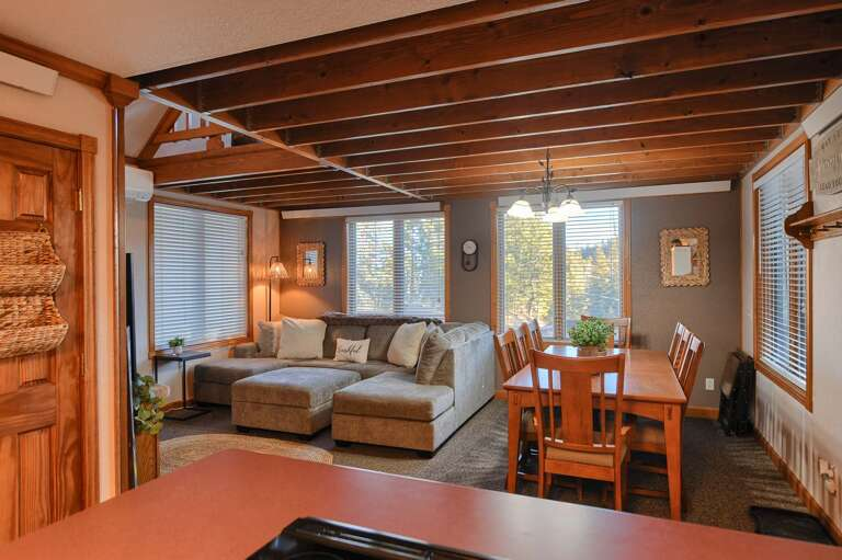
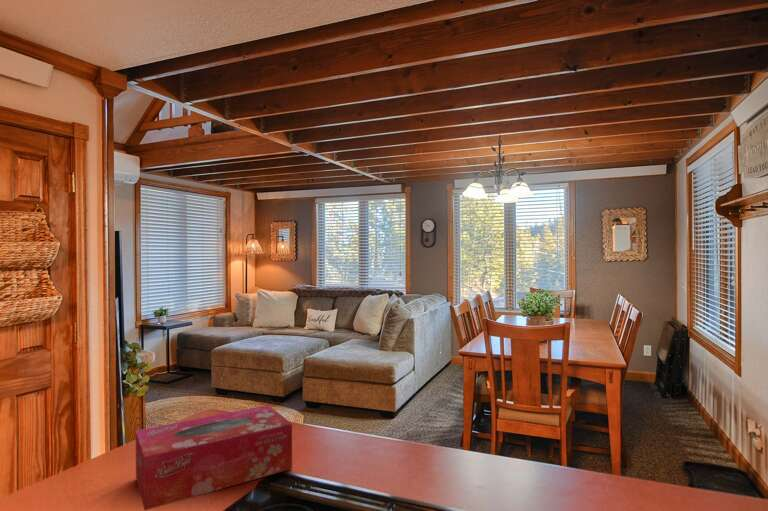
+ tissue box (215, 450)
